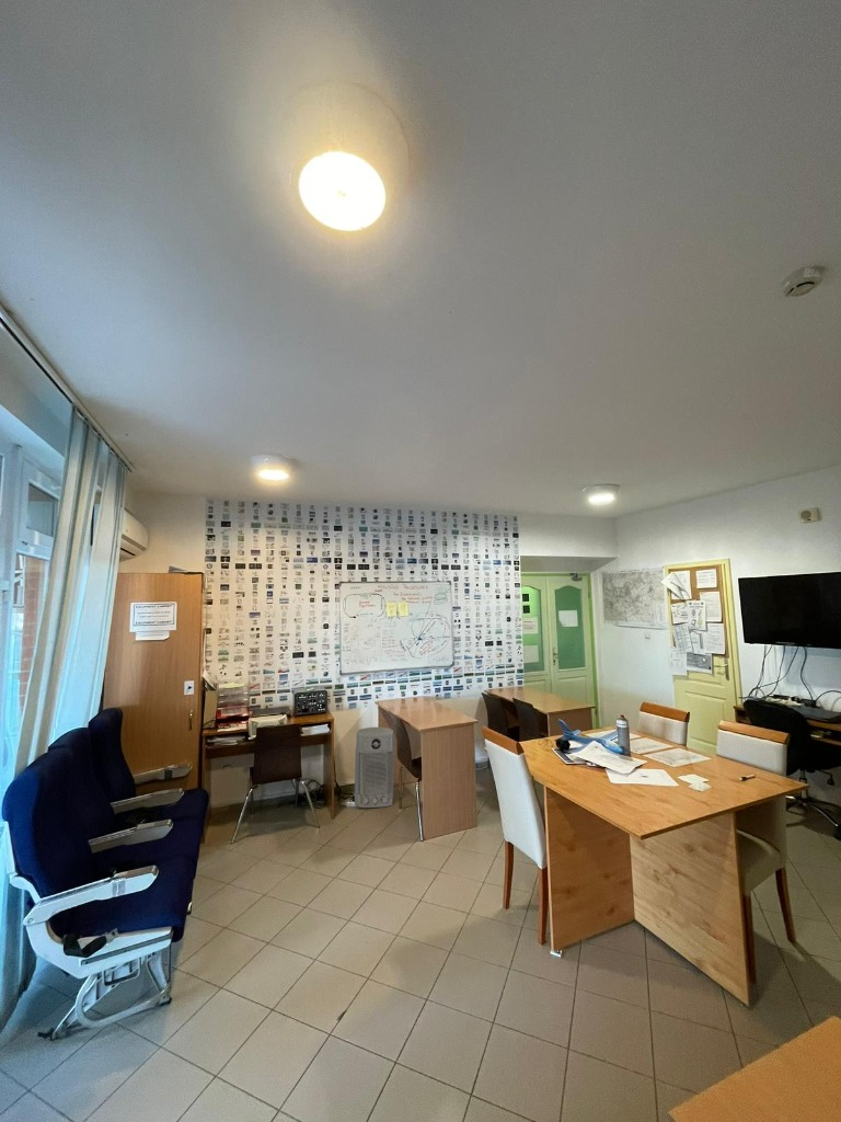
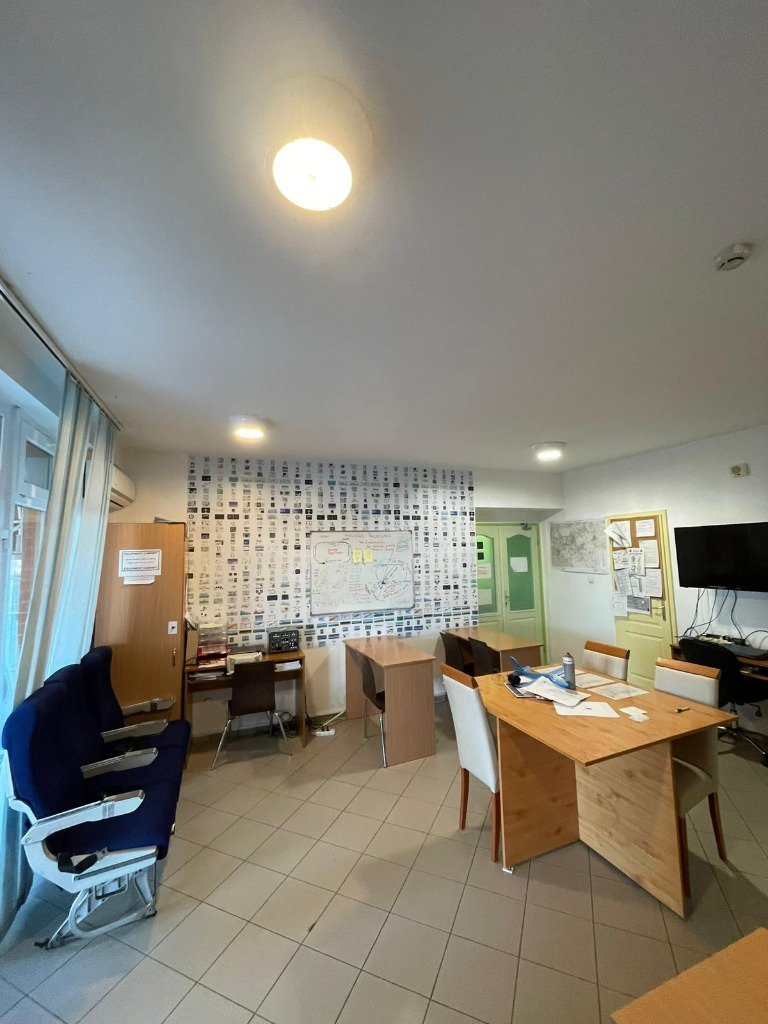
- air purifier (375, 764)
